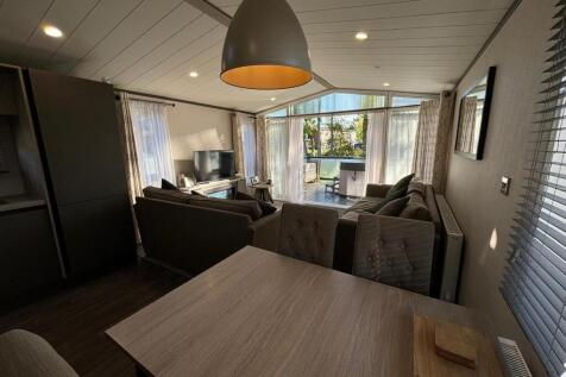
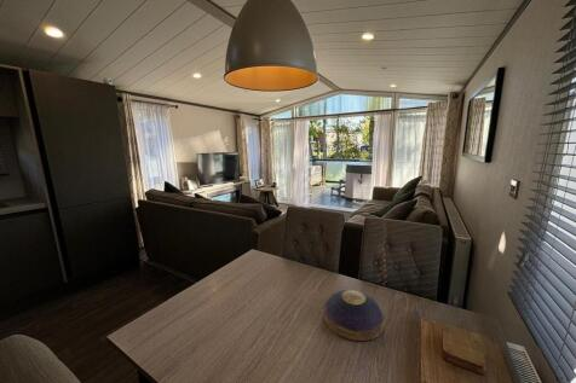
+ decorative bowl (352, 306)
